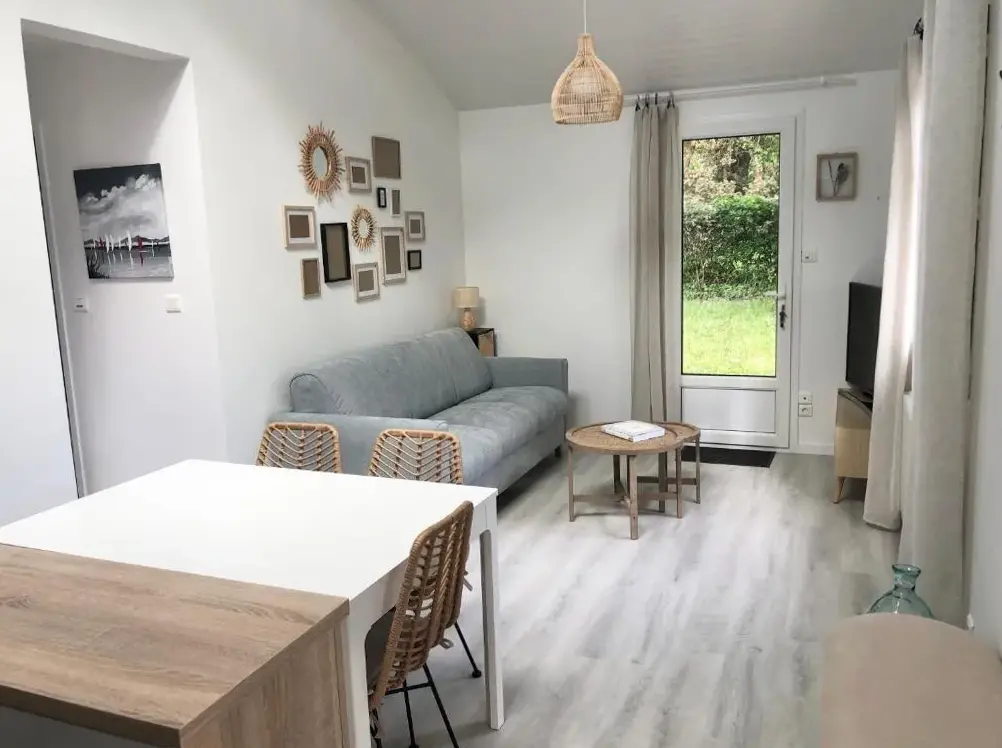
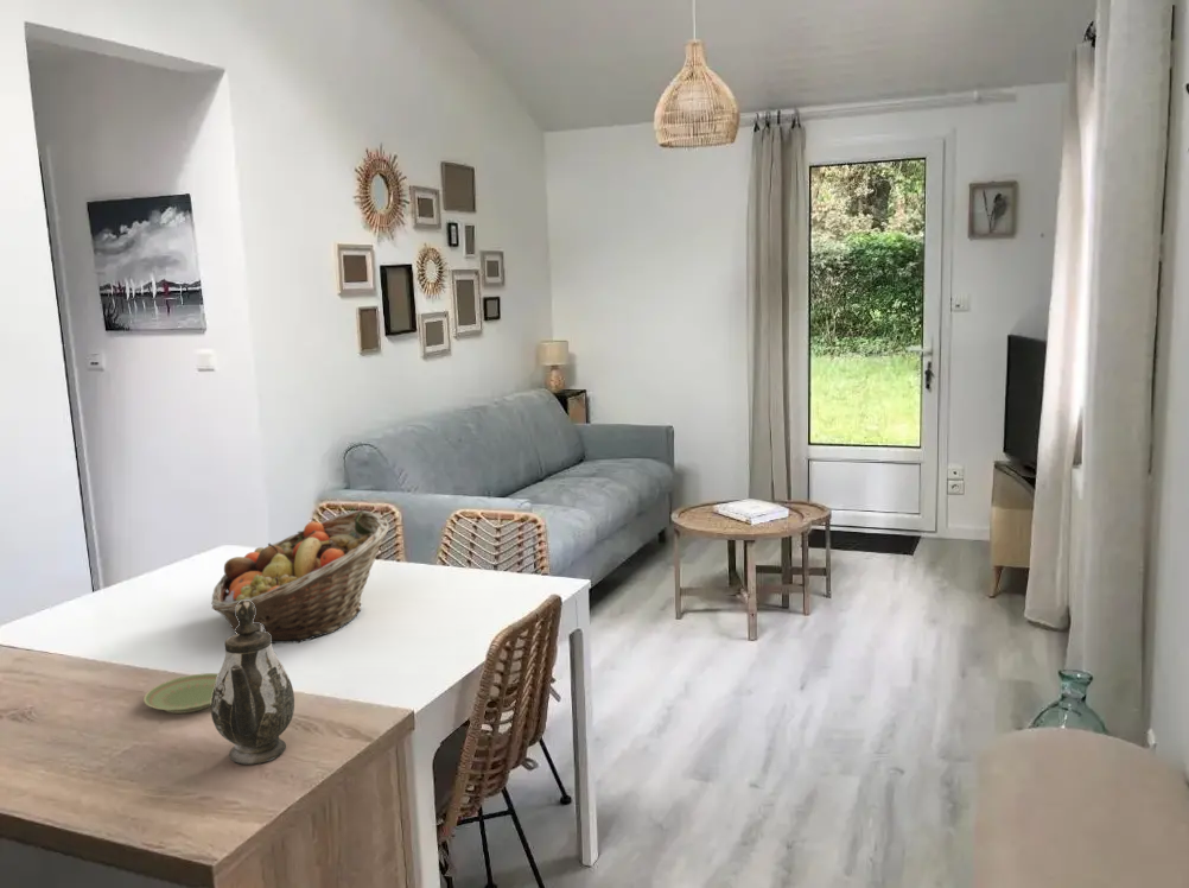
+ teapot (250, 679)
+ plate (192, 694)
+ fruit basket (303, 572)
